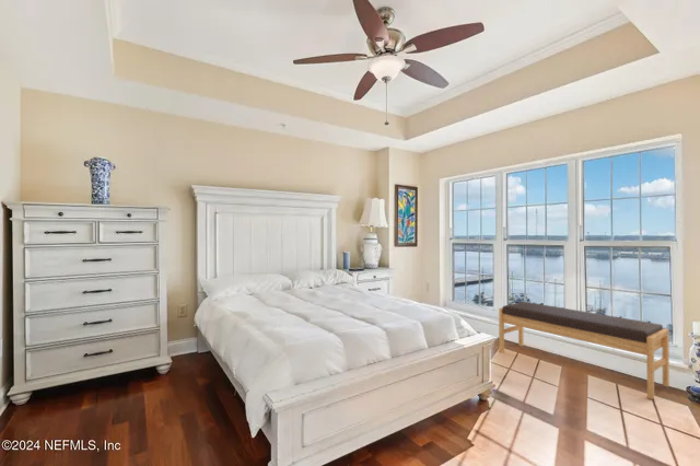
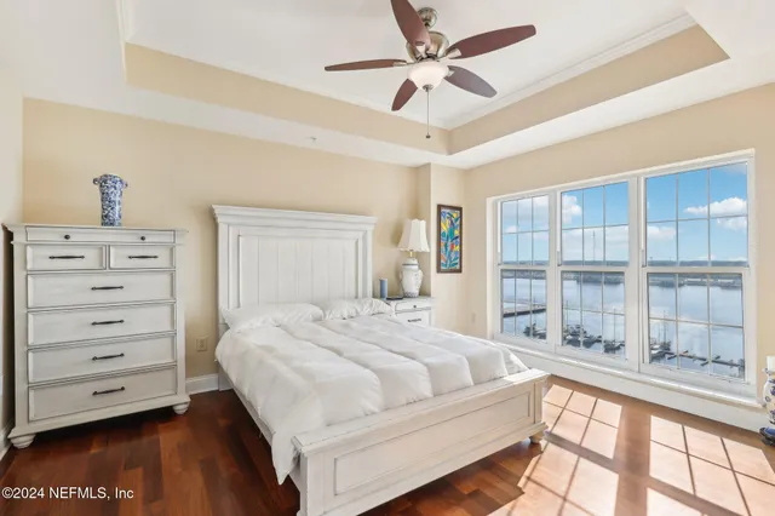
- bench (573, 338)
